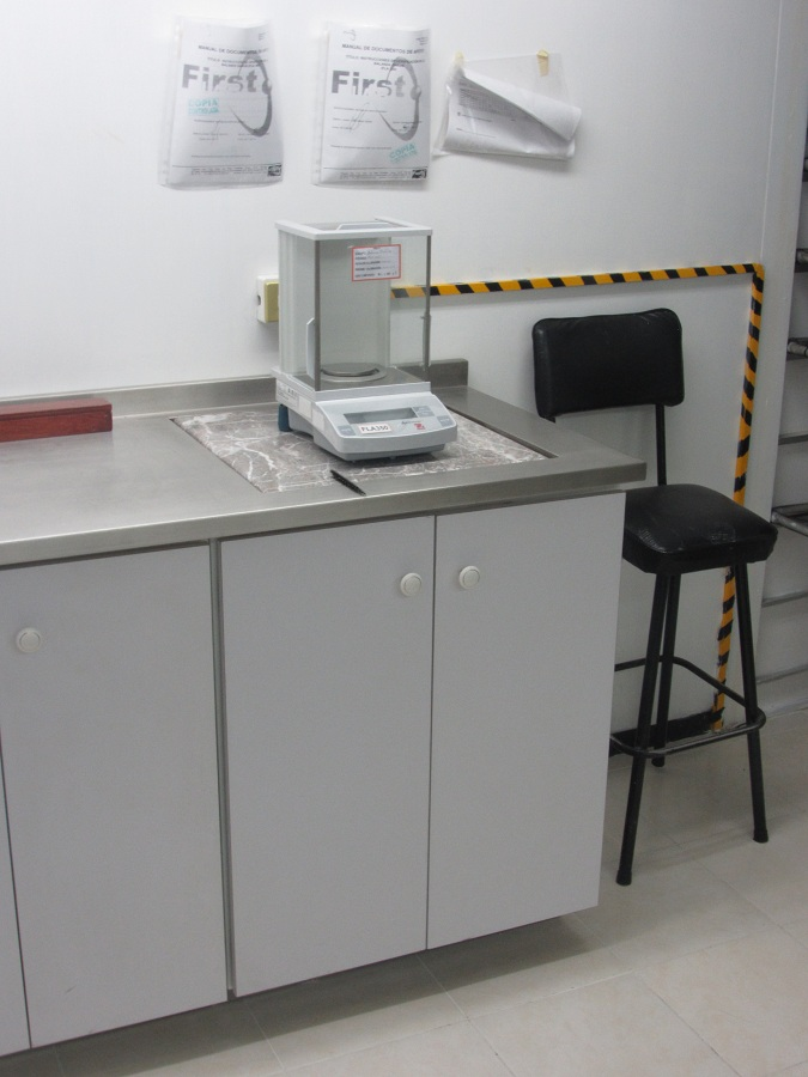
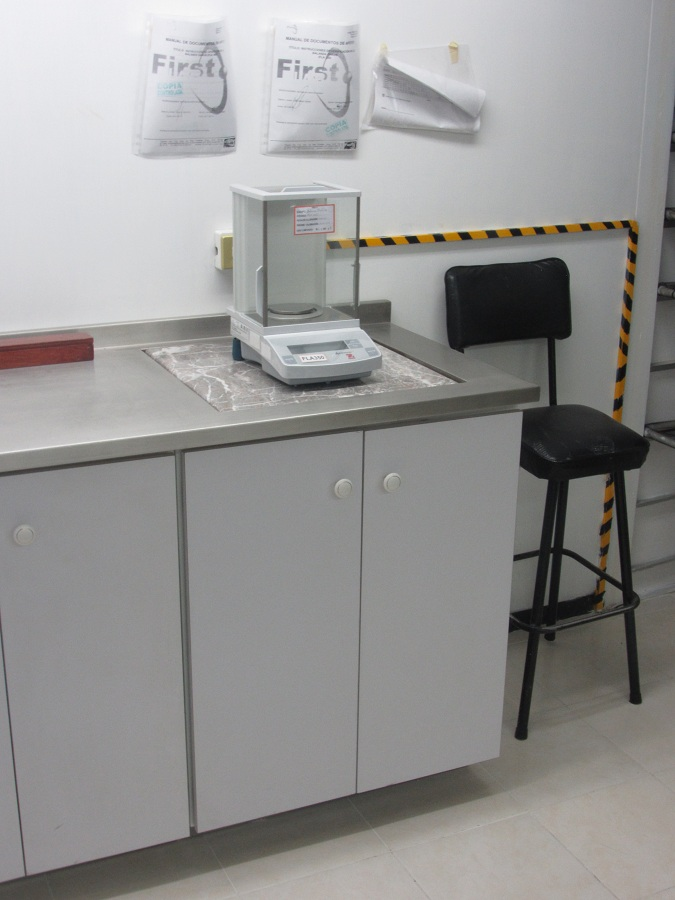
- pen (347, 481)
